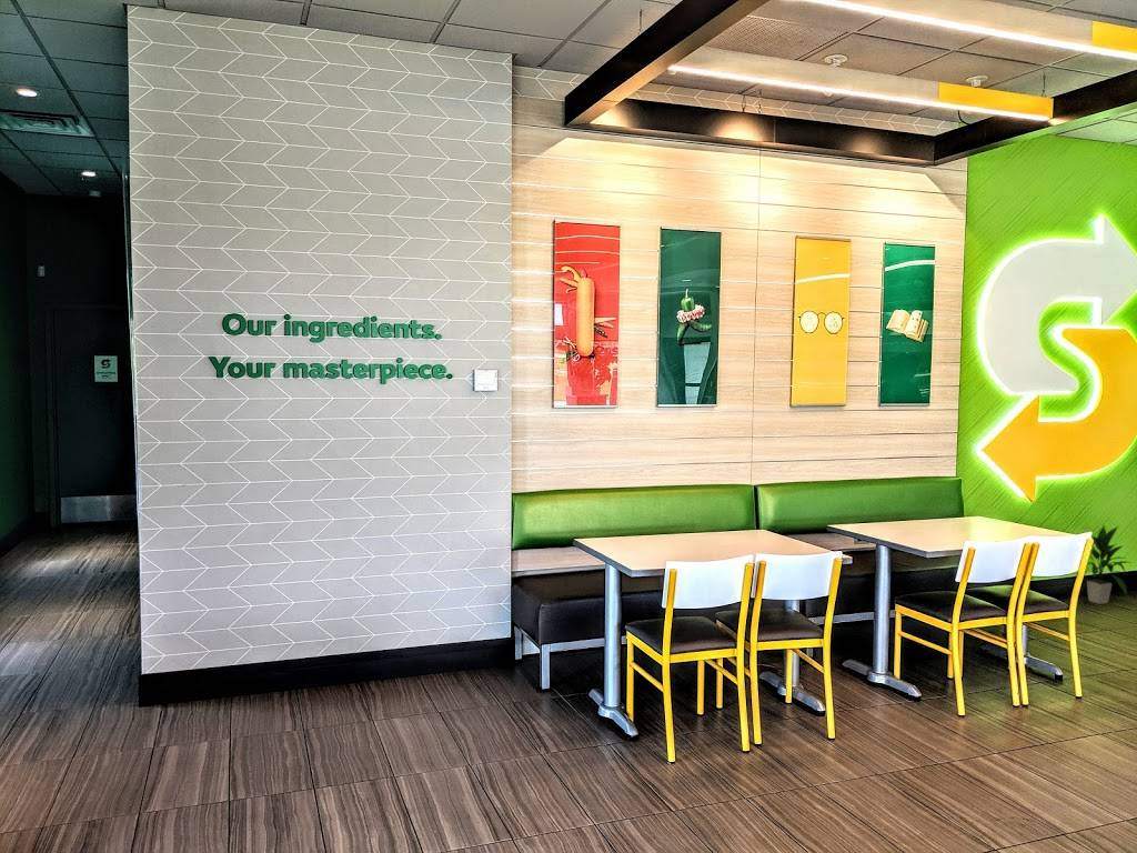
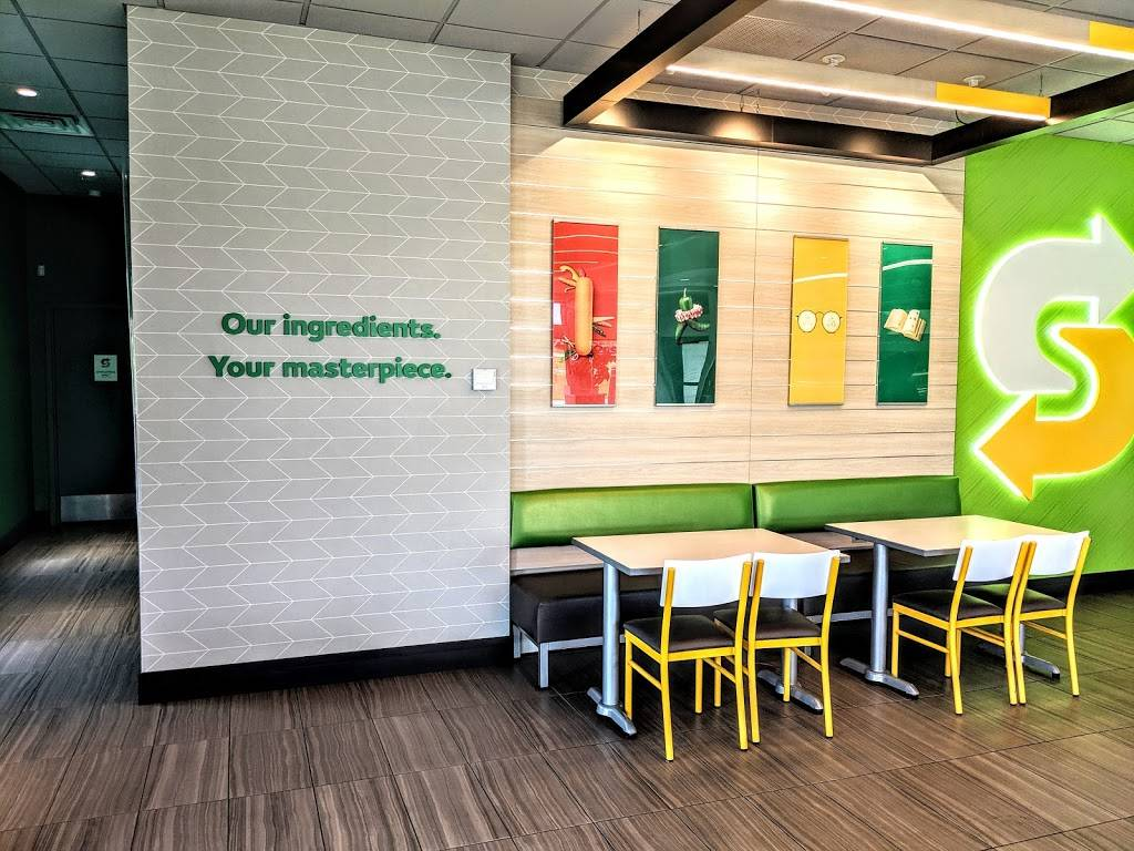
- indoor plant (1100, 564)
